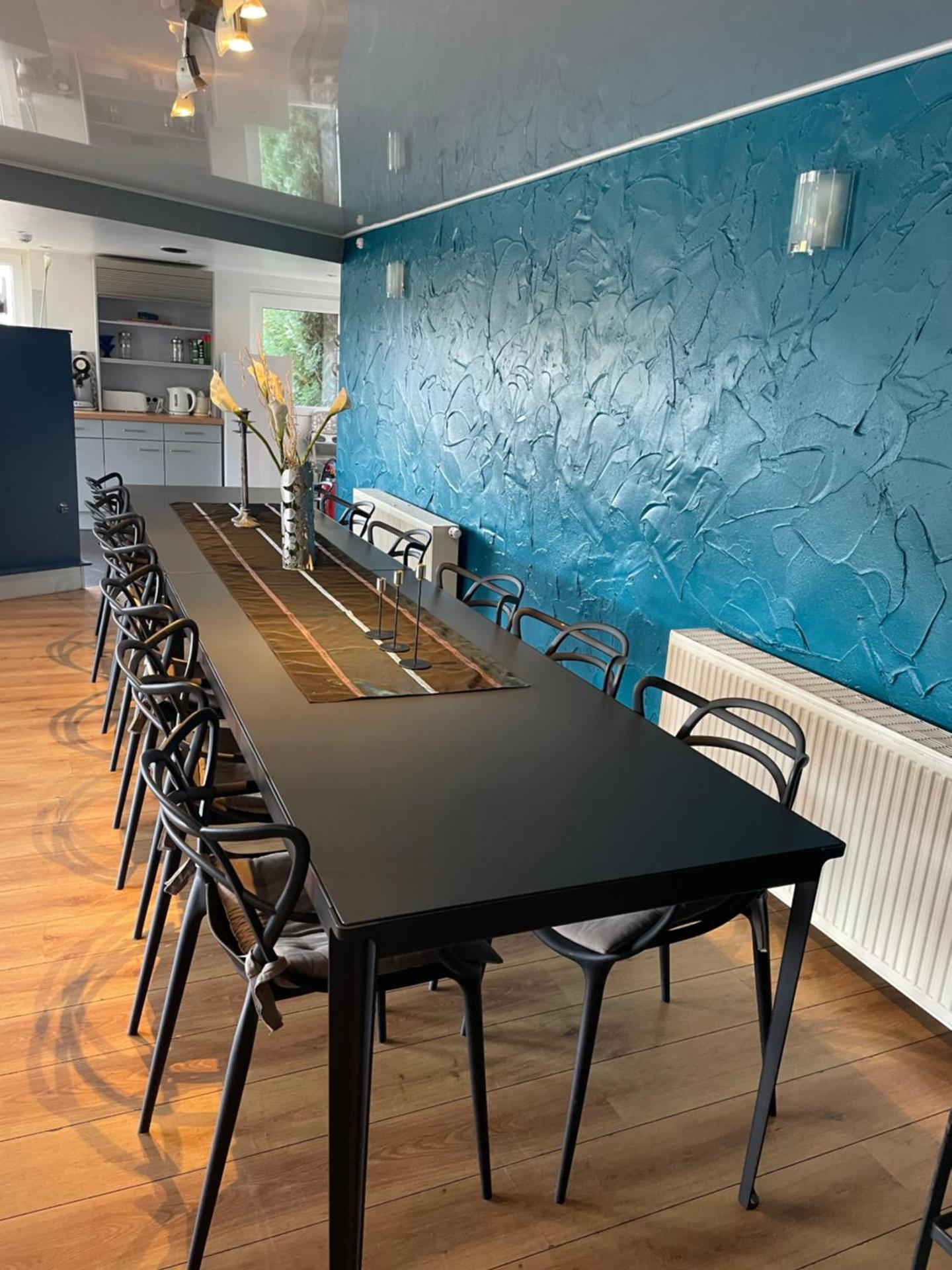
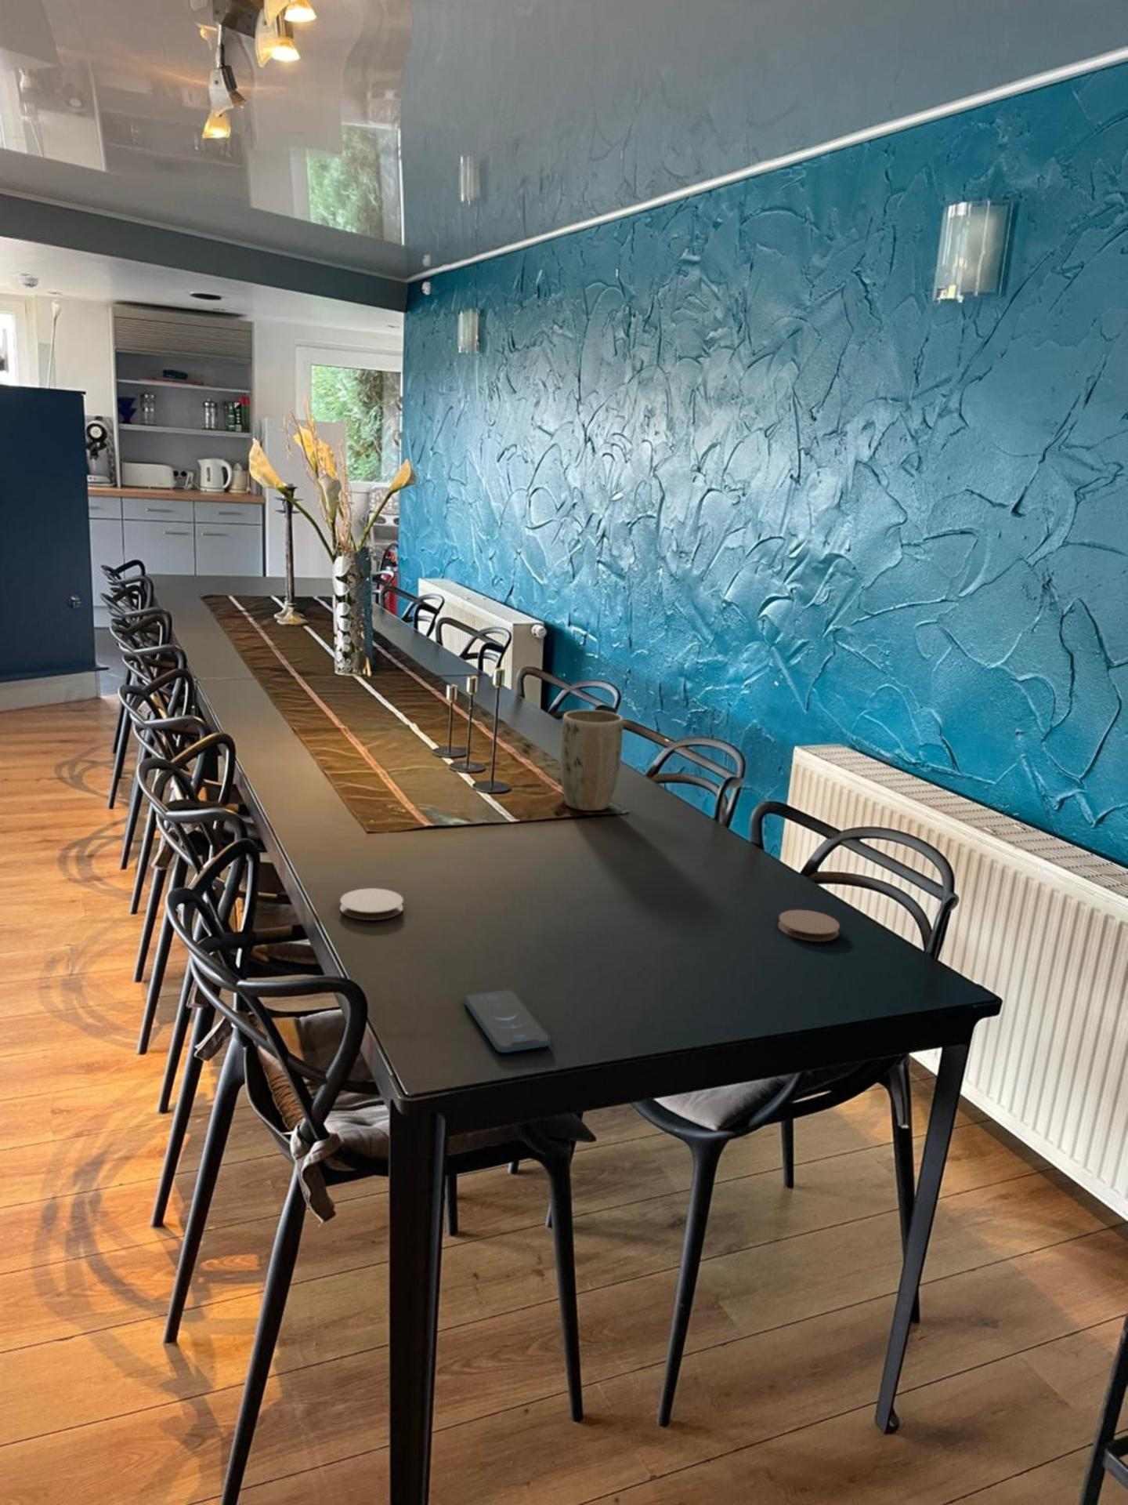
+ plant pot (590, 761)
+ coaster (371, 904)
+ smartphone (505, 1019)
+ coaster (808, 926)
